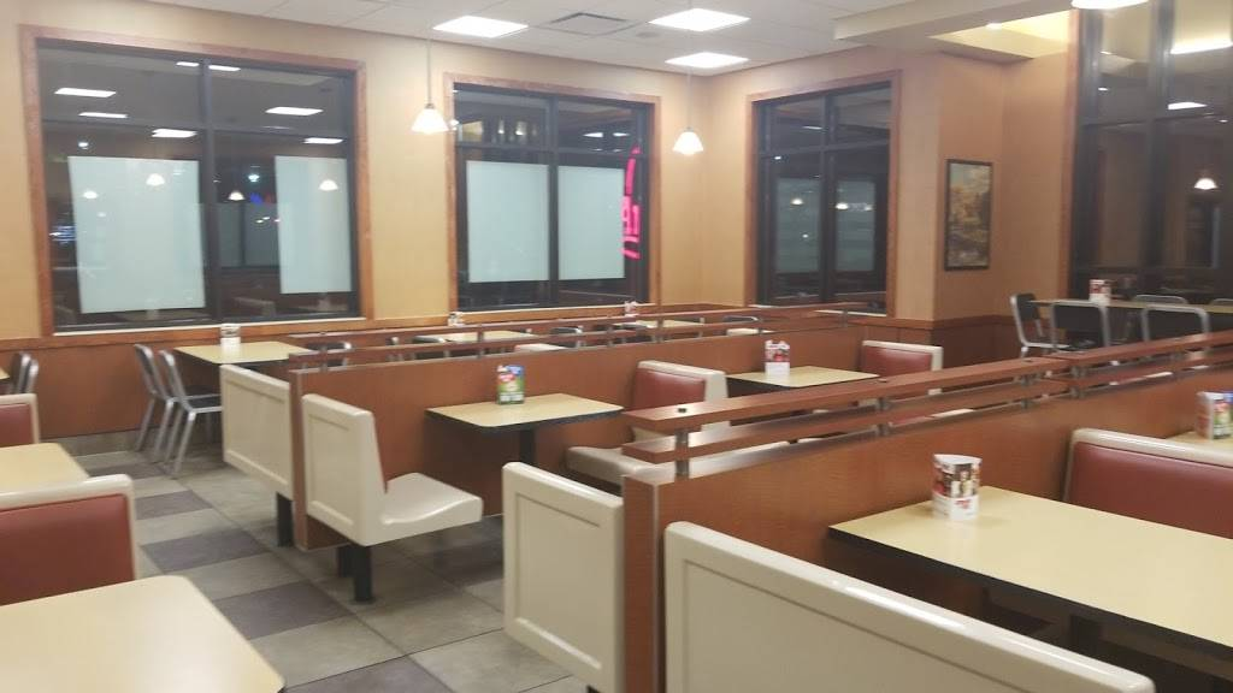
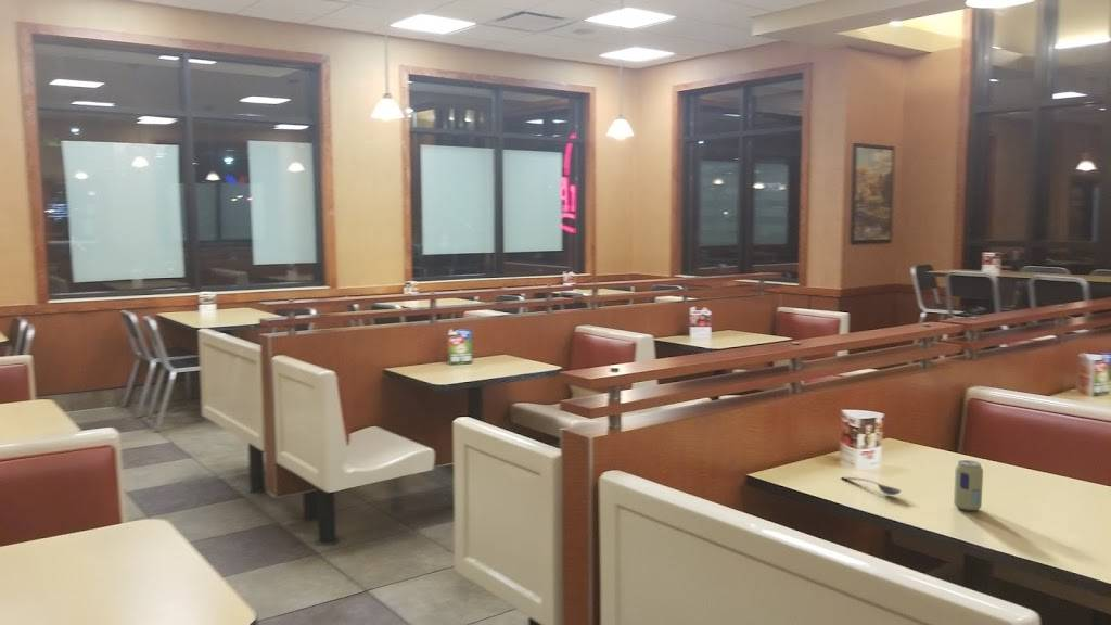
+ soupspoon (869, 481)
+ beverage can (968, 485)
